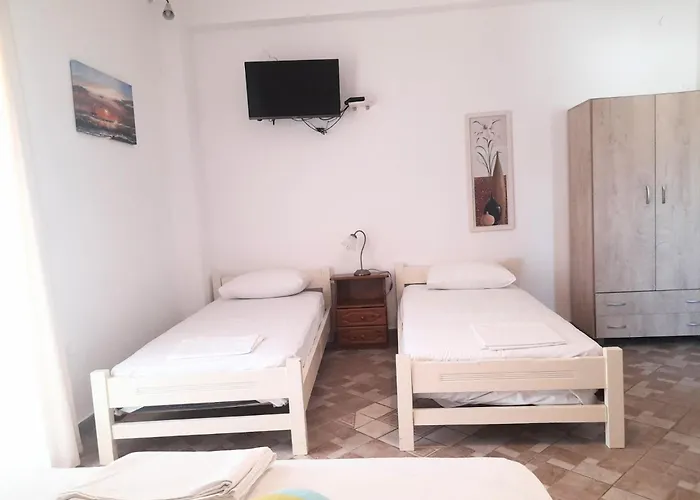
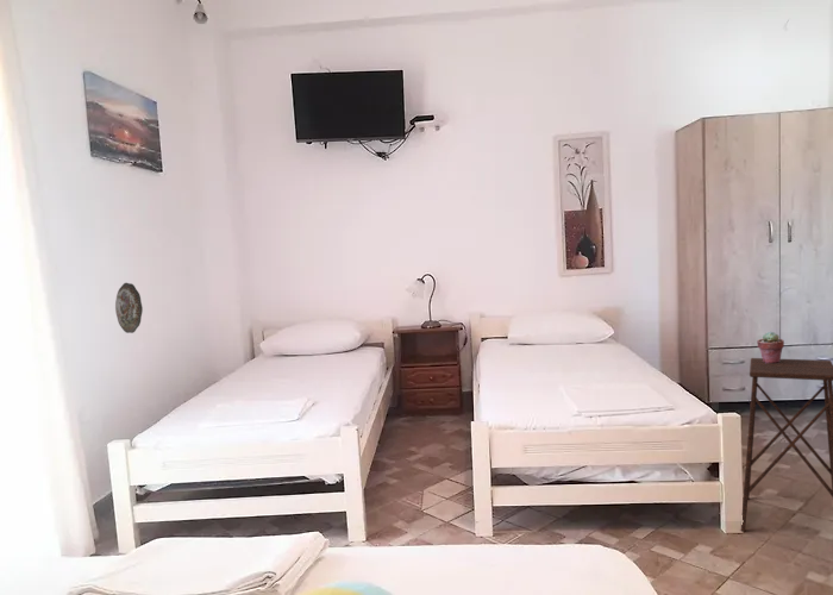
+ side table (789, 444)
+ potted succulent (770, 345)
+ decorative plate (126, 307)
